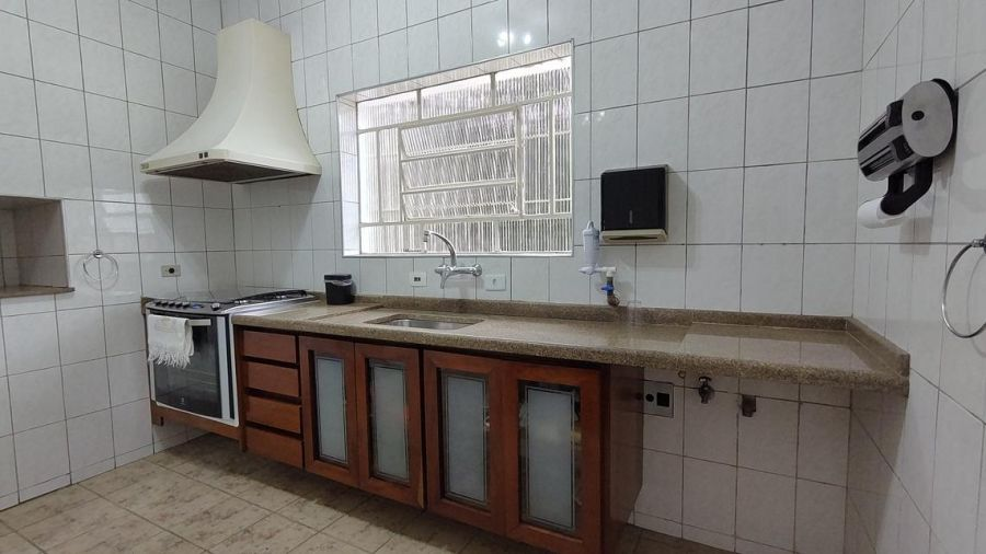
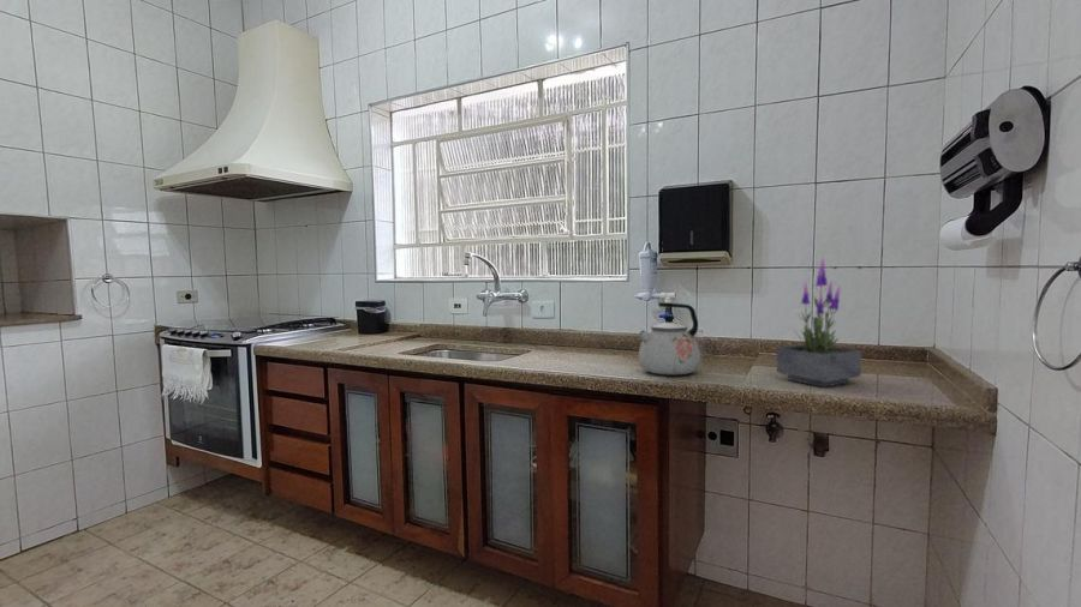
+ kettle (668, 337)
+ potted plant (818, 319)
